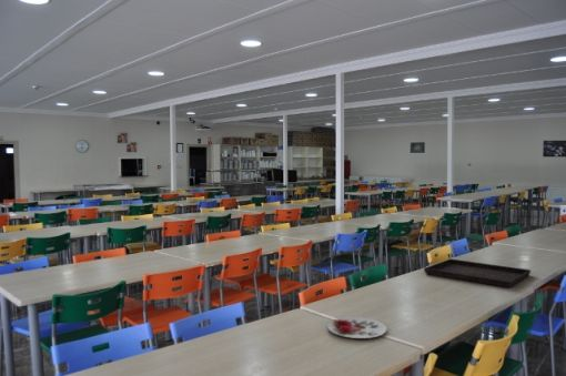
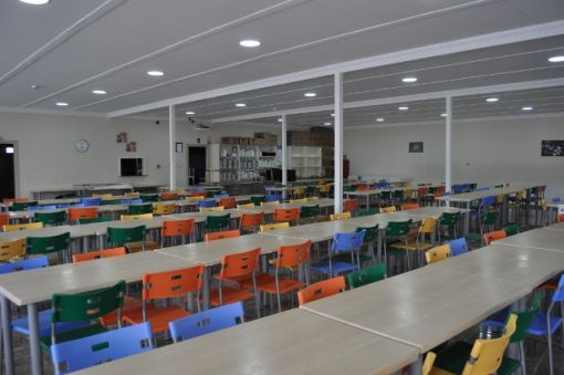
- serving tray (476, 272)
- plate (356, 326)
